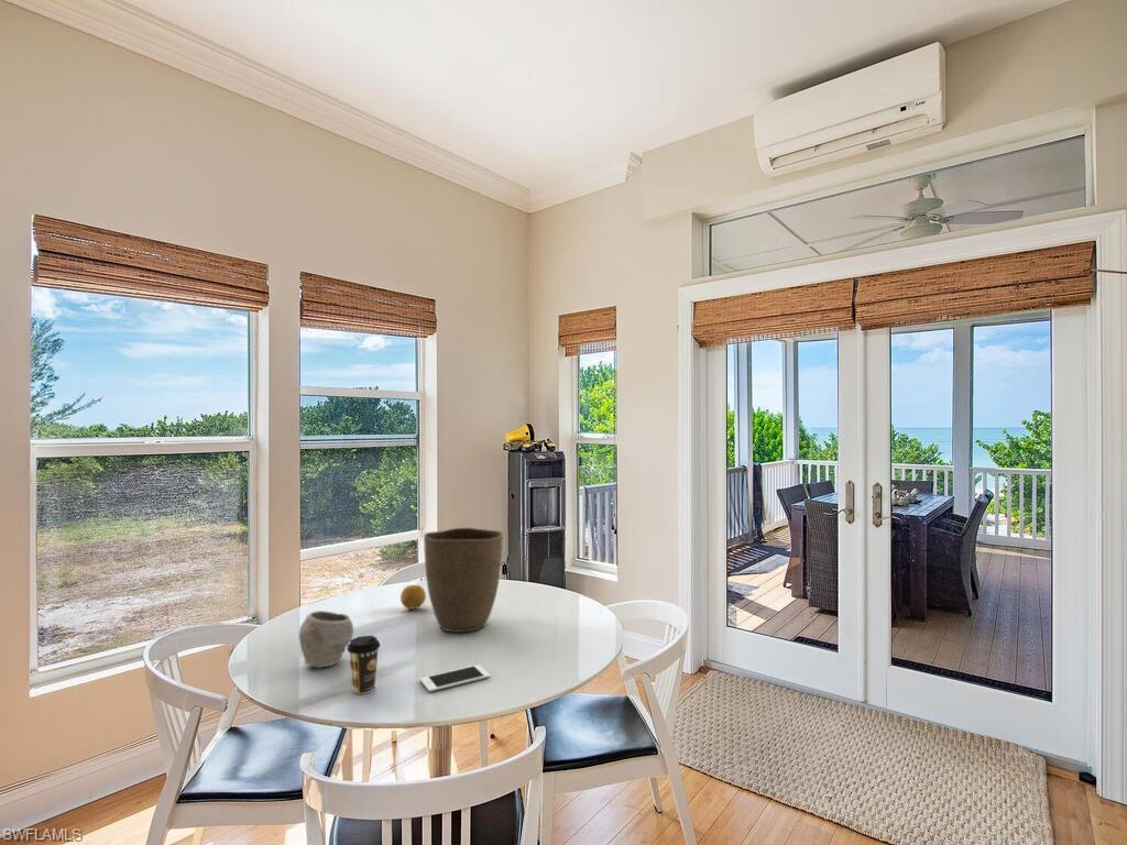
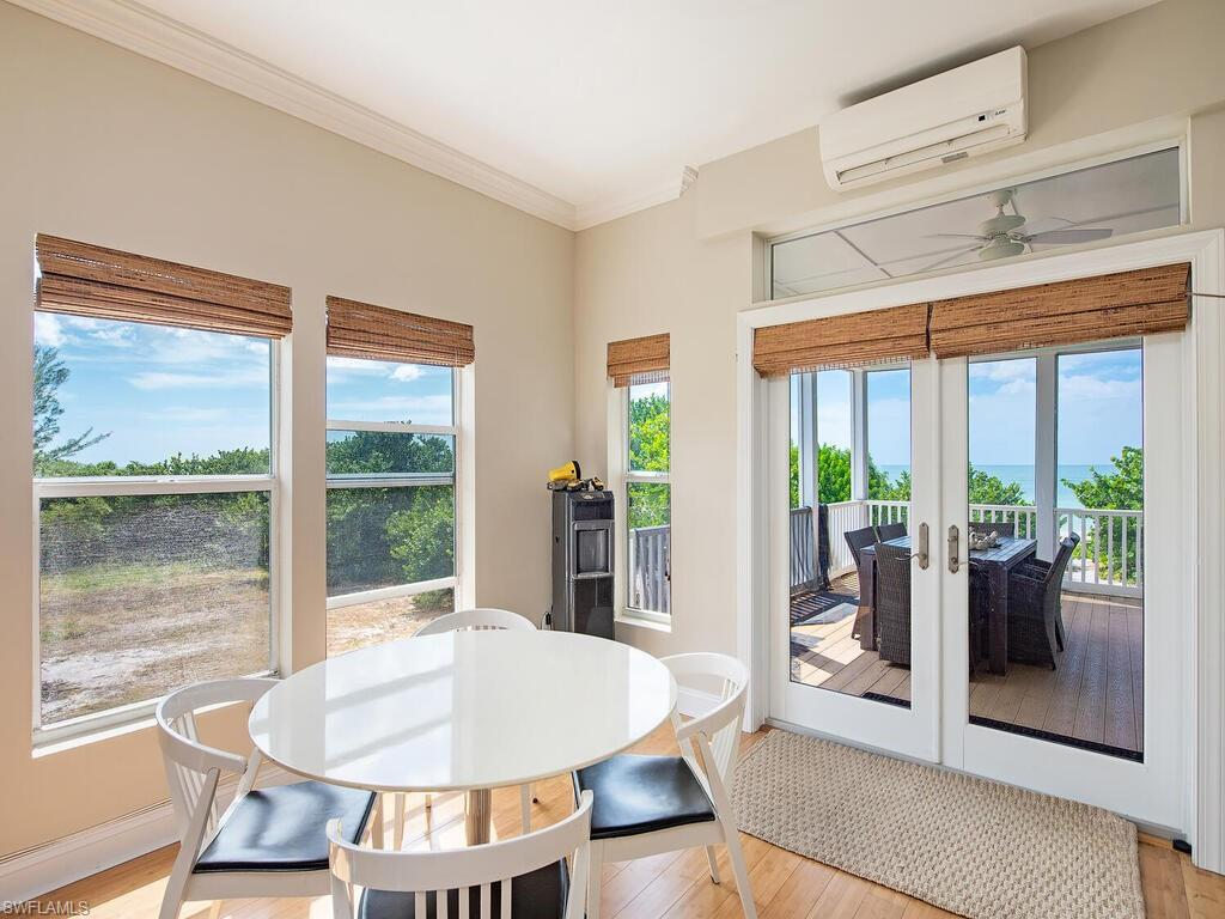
- fruit (413, 596)
- cell phone (455, 677)
- bowl (326, 637)
- coffee cup (363, 665)
- vase (463, 578)
